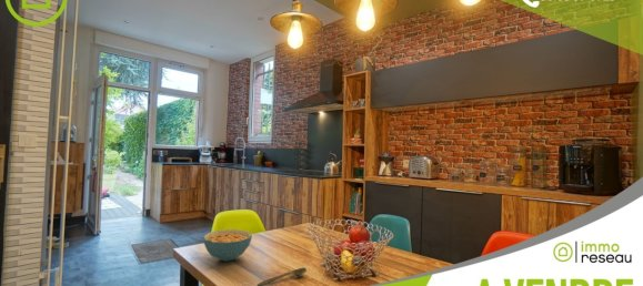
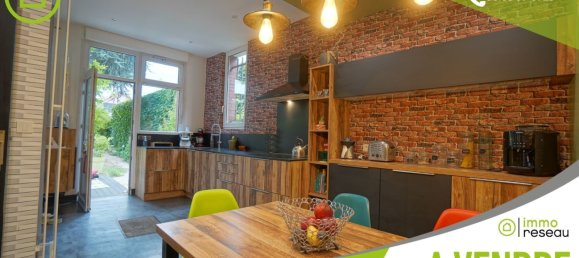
- spoon (282, 276)
- cereal bowl (227, 246)
